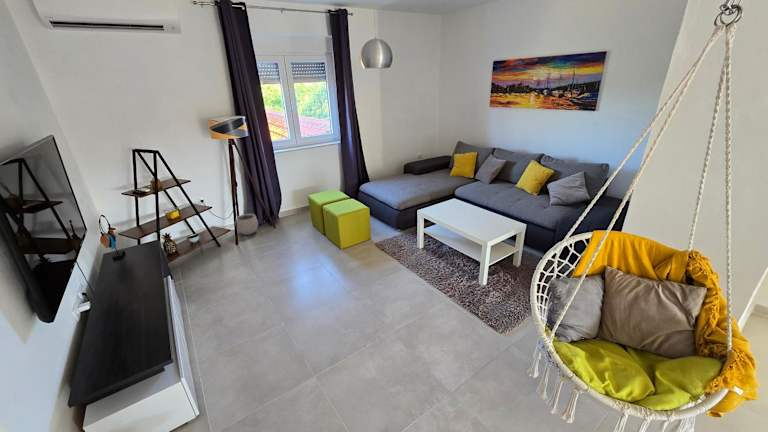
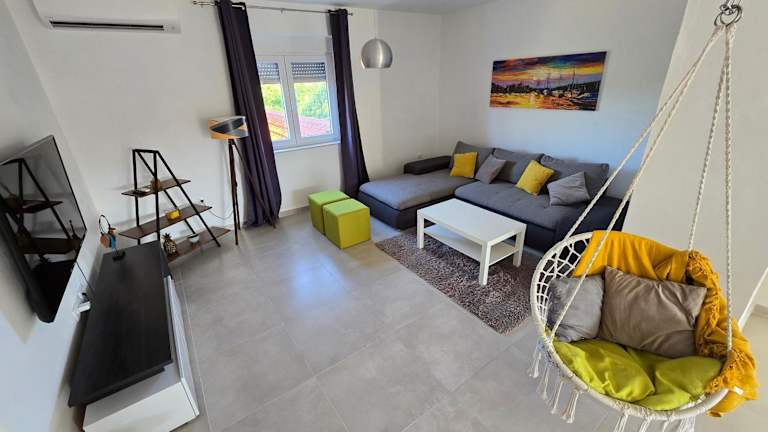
- plant pot (246, 221)
